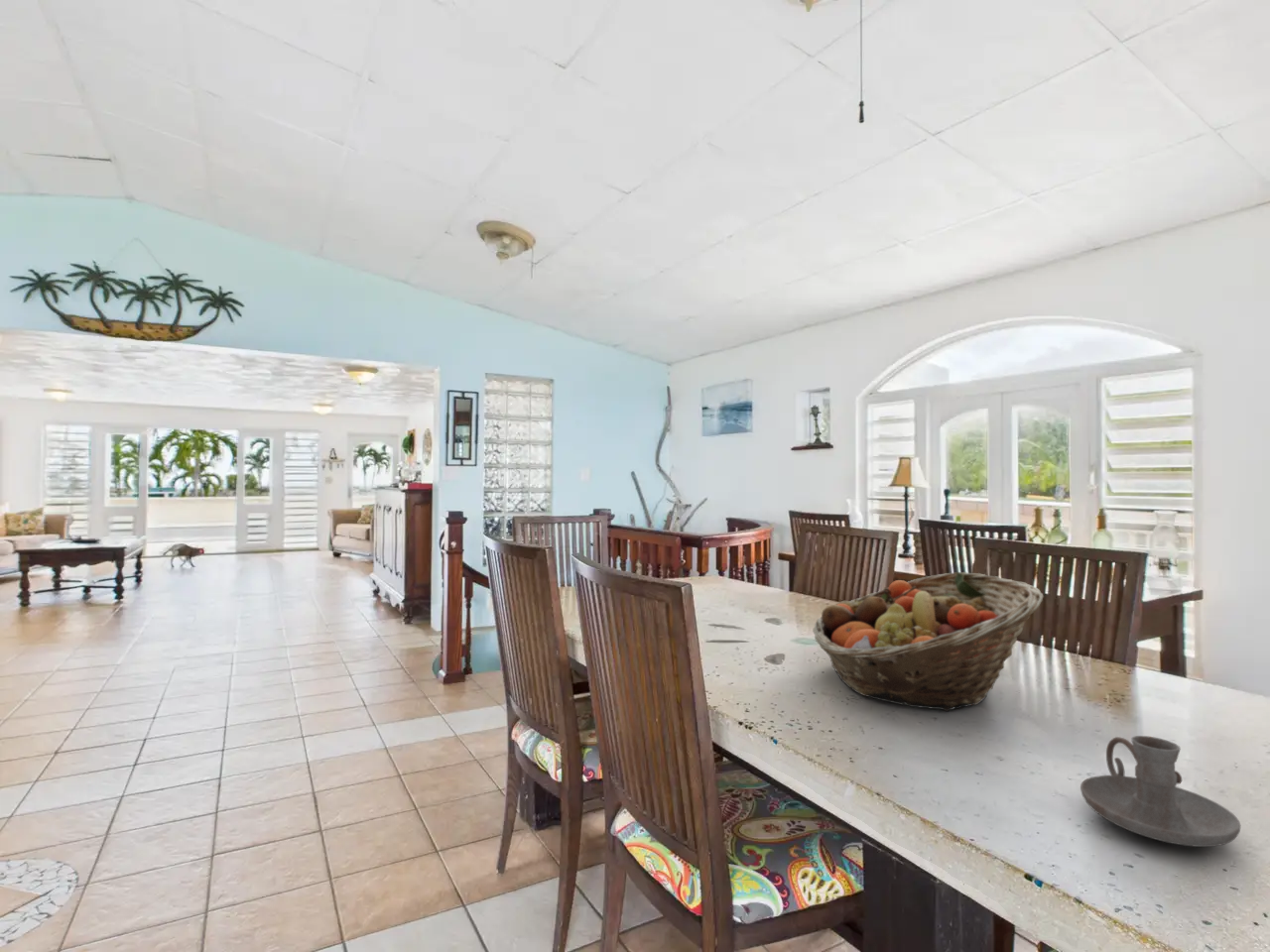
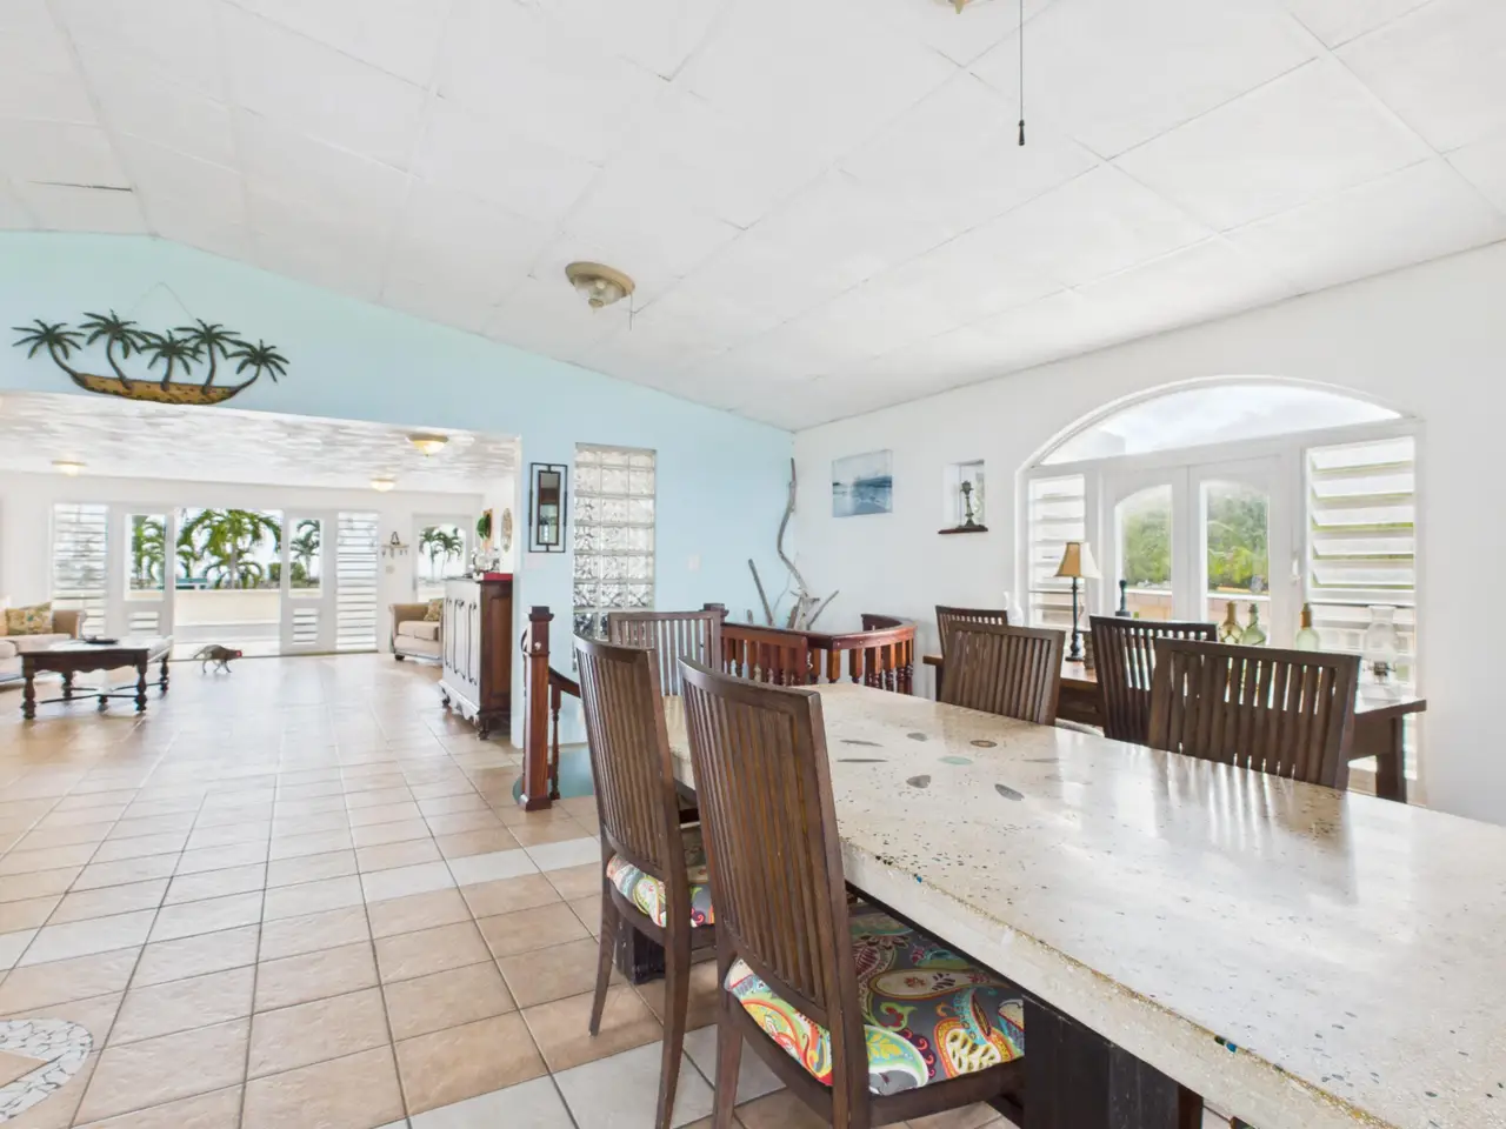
- candle holder (1147, 777)
- fruit basket (918, 630)
